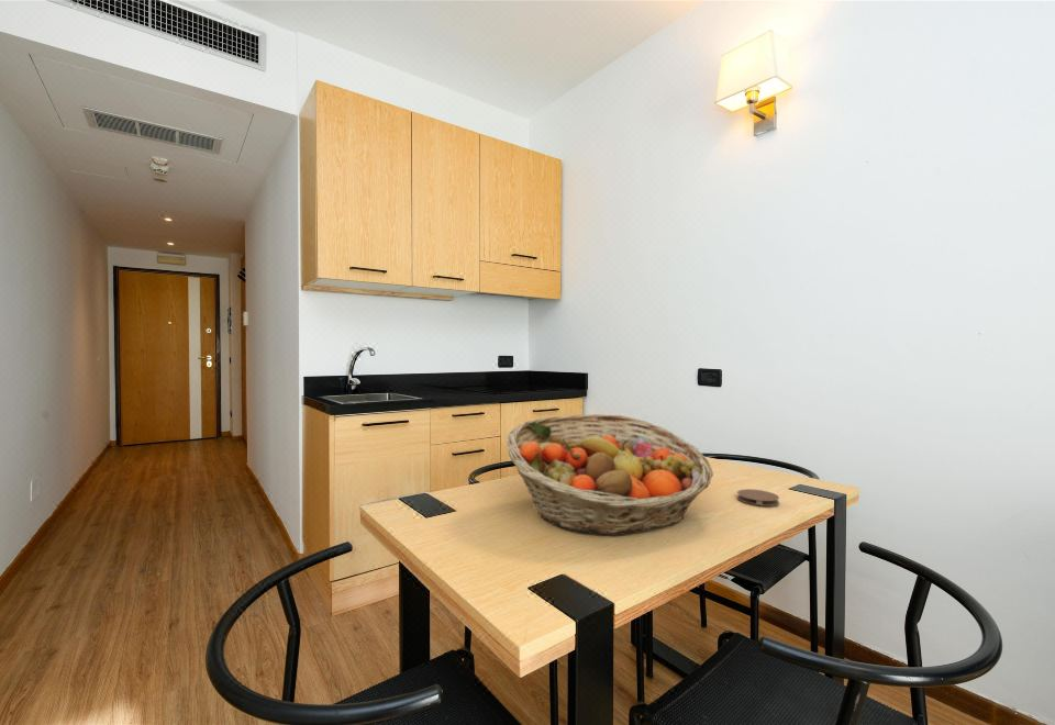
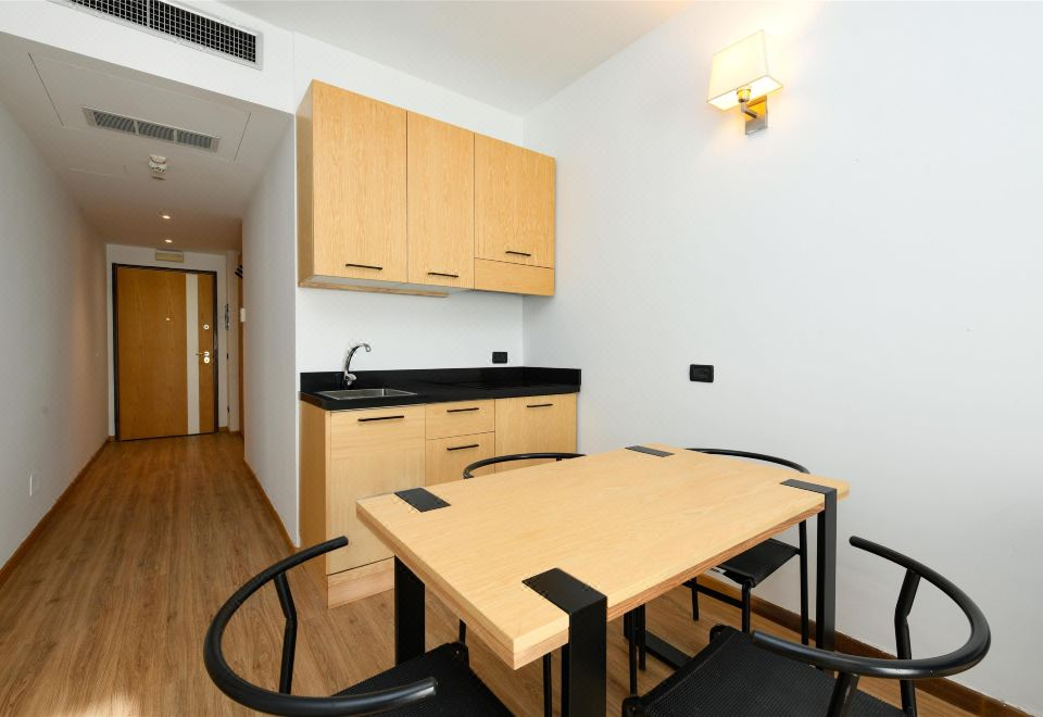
- coaster (757, 497)
- fruit basket (608, 467)
